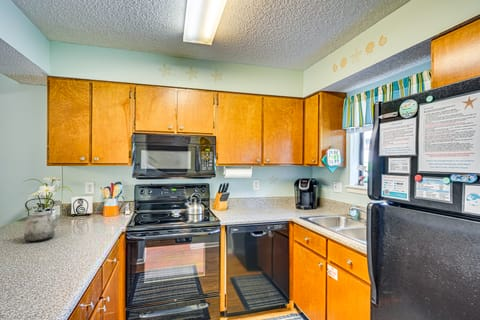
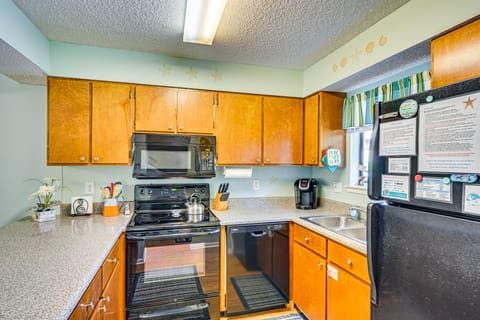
- kettle (45, 218)
